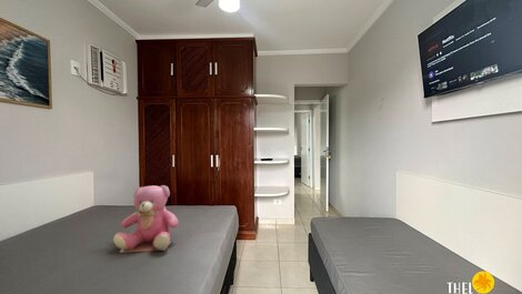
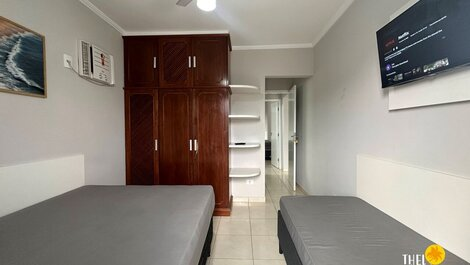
- teddy bear (145, 215)
